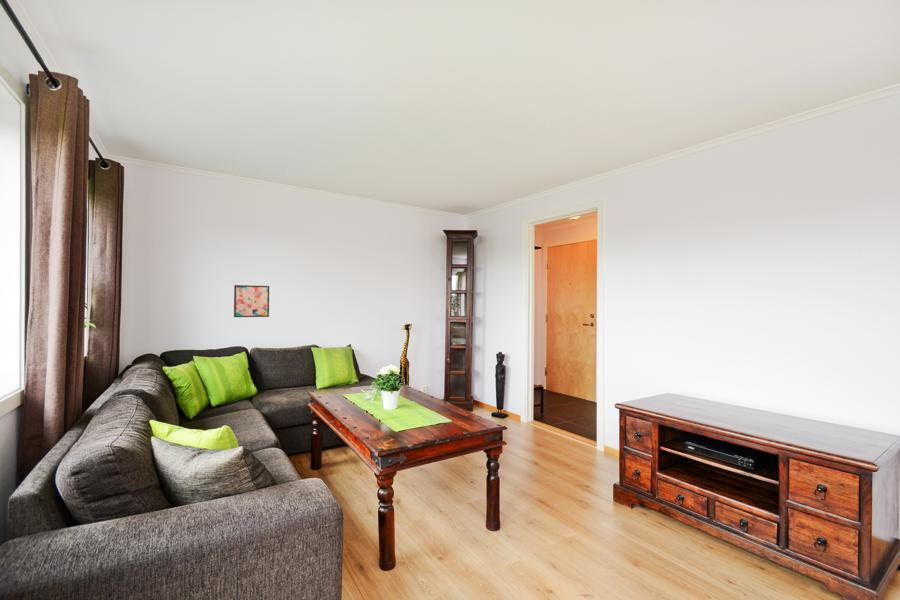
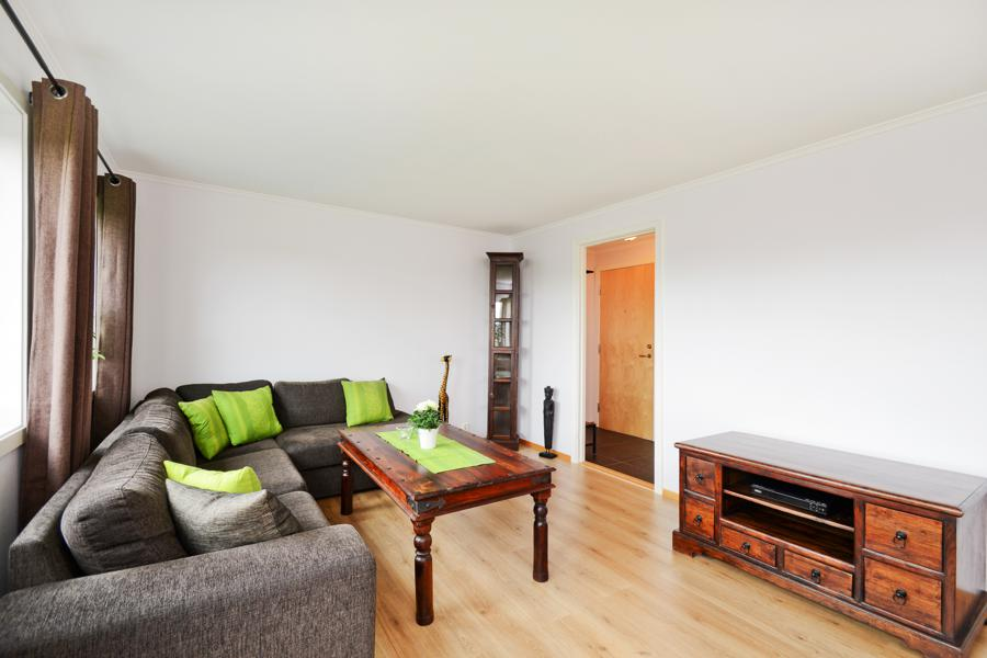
- wall art (251, 301)
